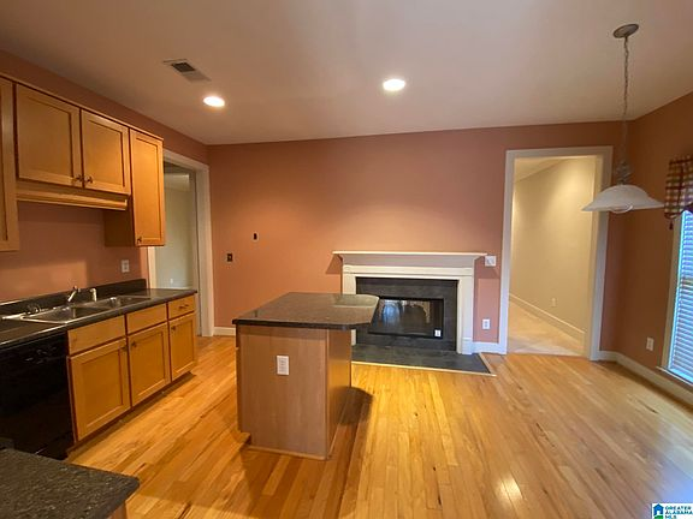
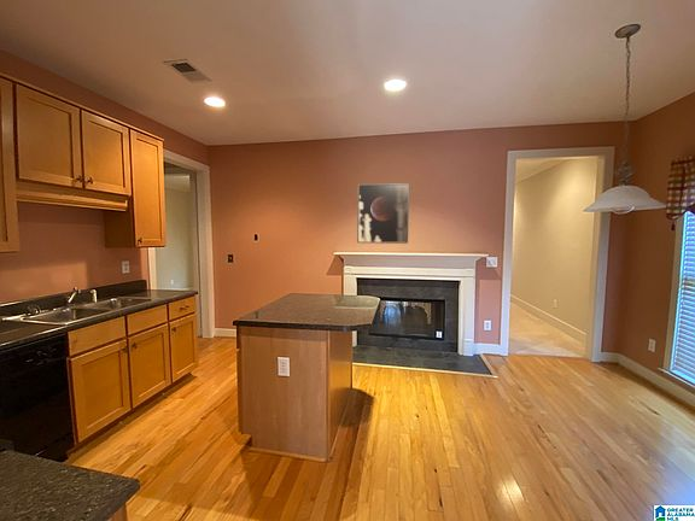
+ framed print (382, 213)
